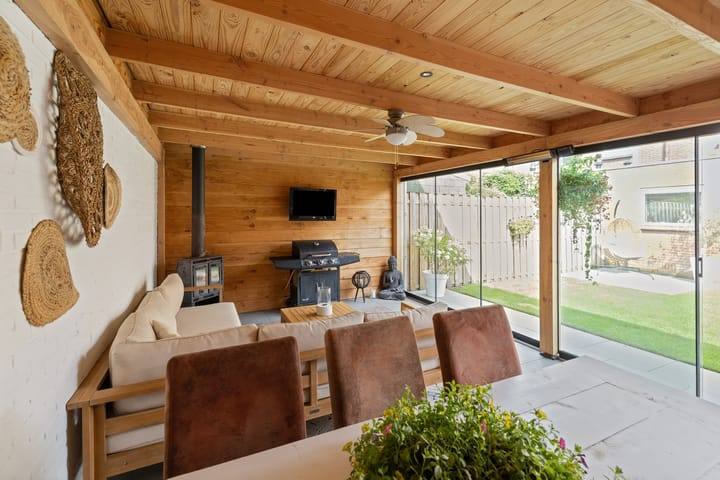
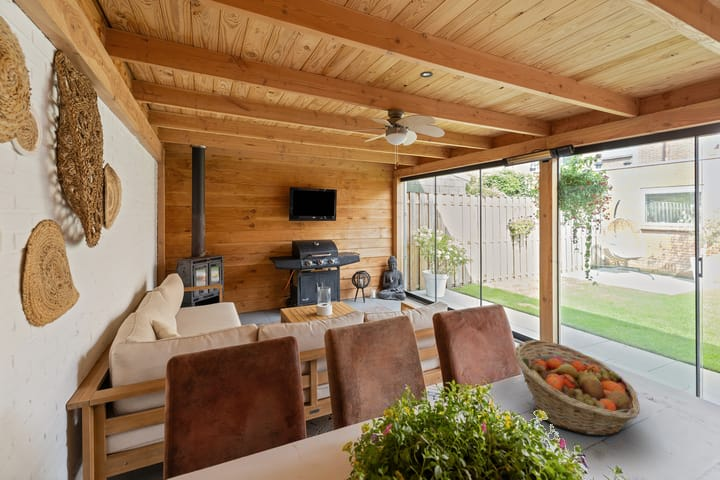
+ fruit basket (572, 382)
